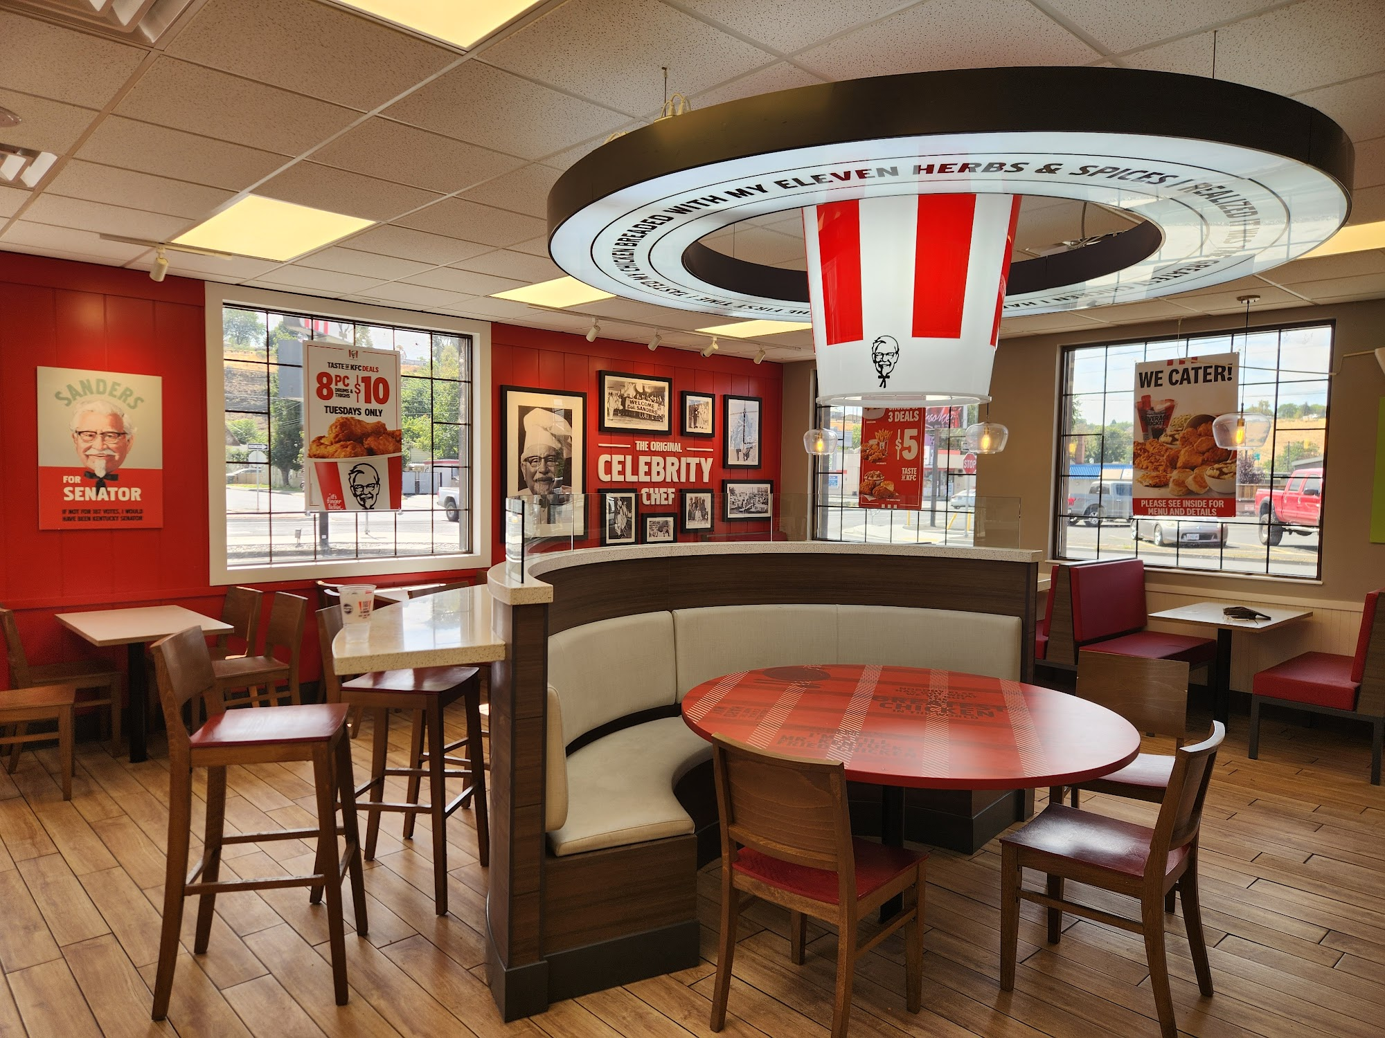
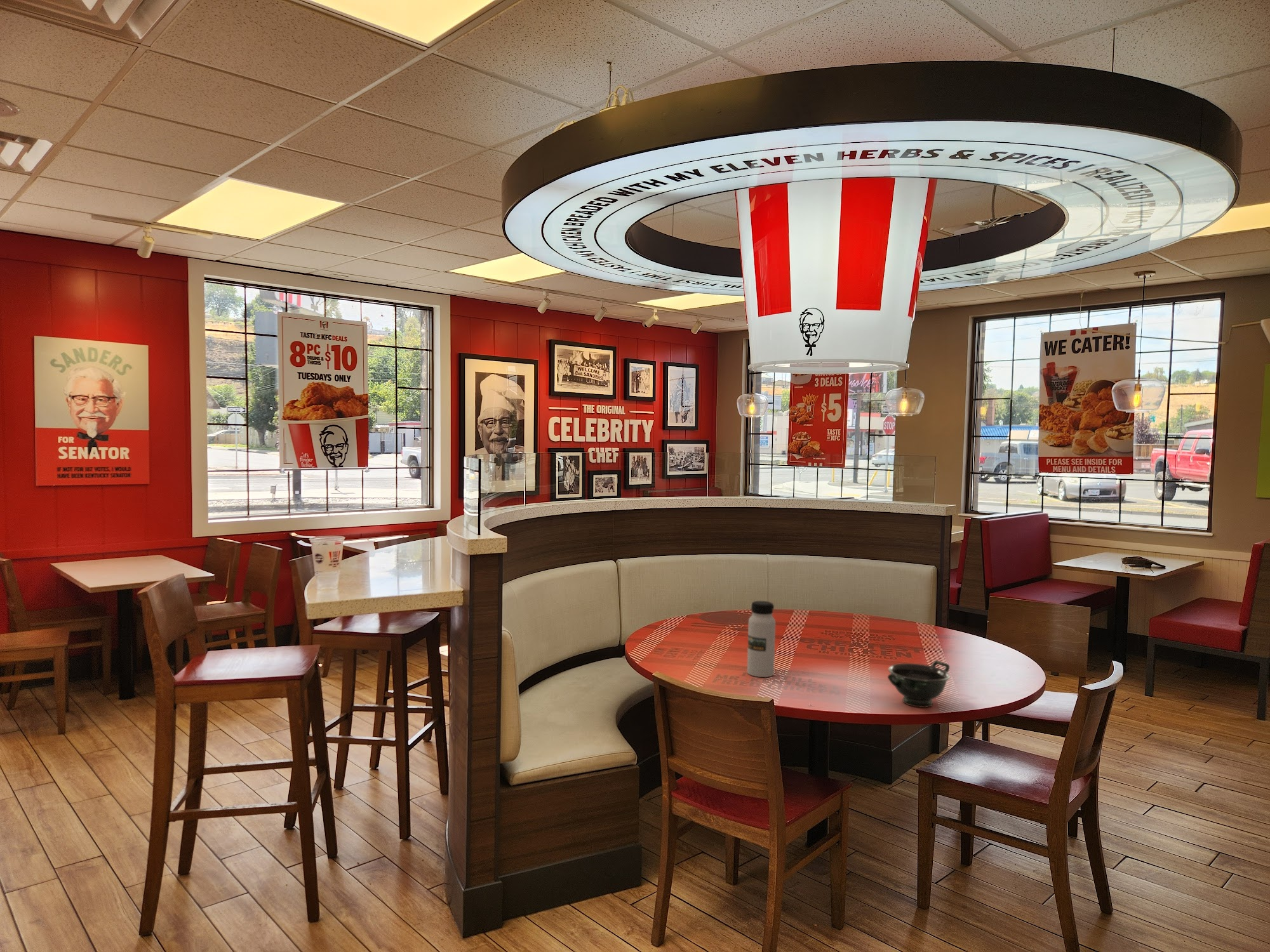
+ water bottle (761, 638)
+ bowl (918, 685)
